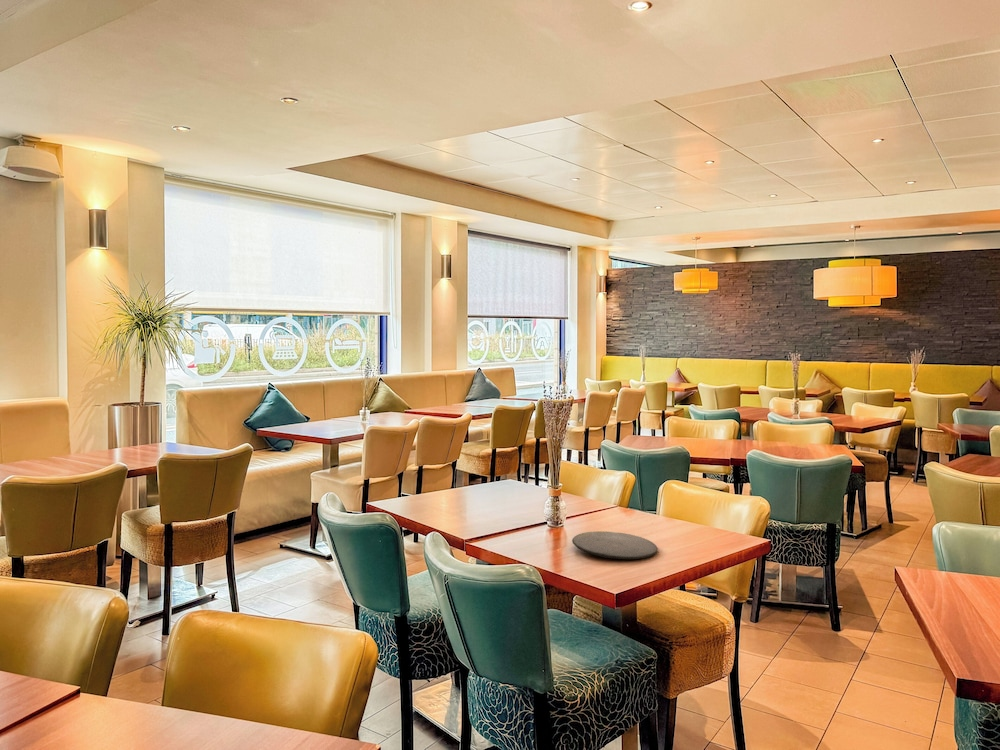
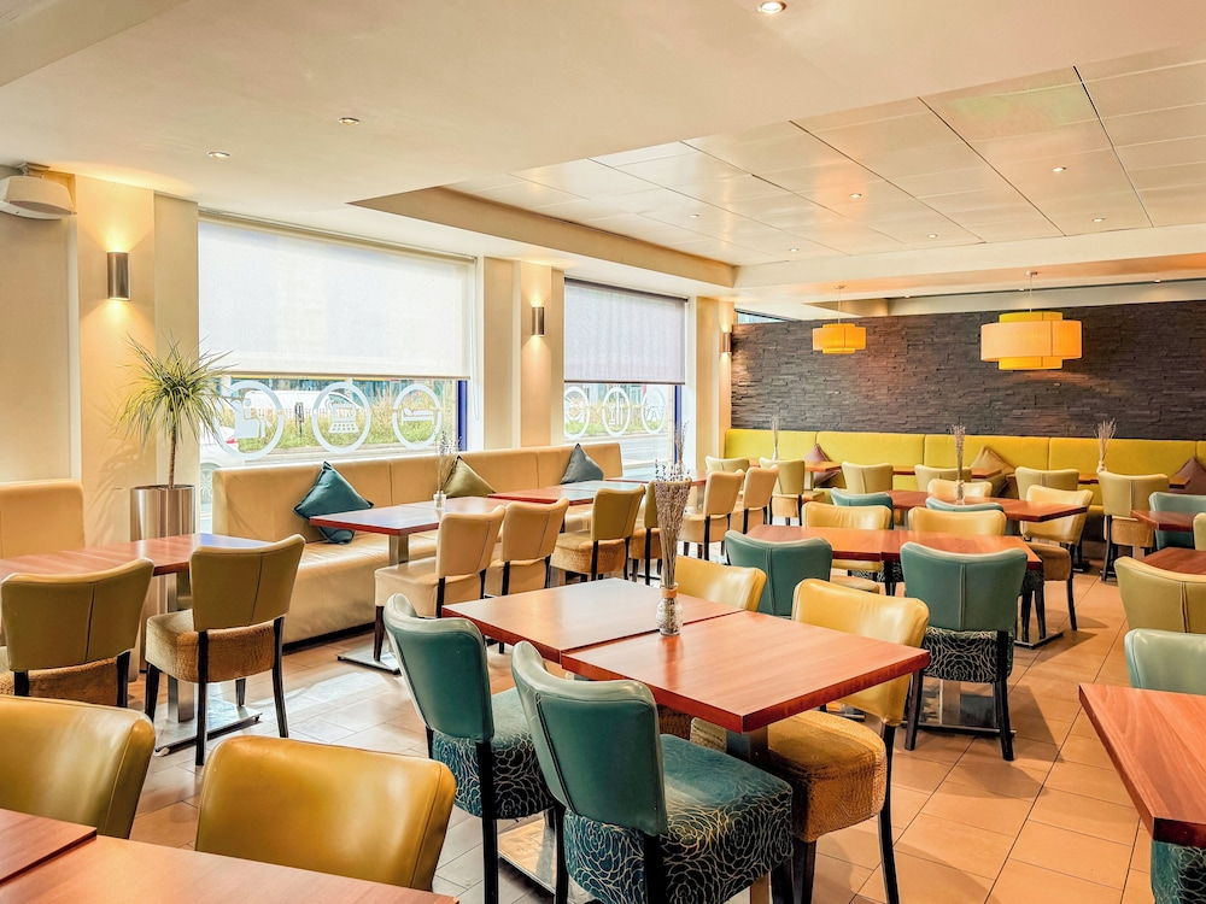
- plate (614, 544)
